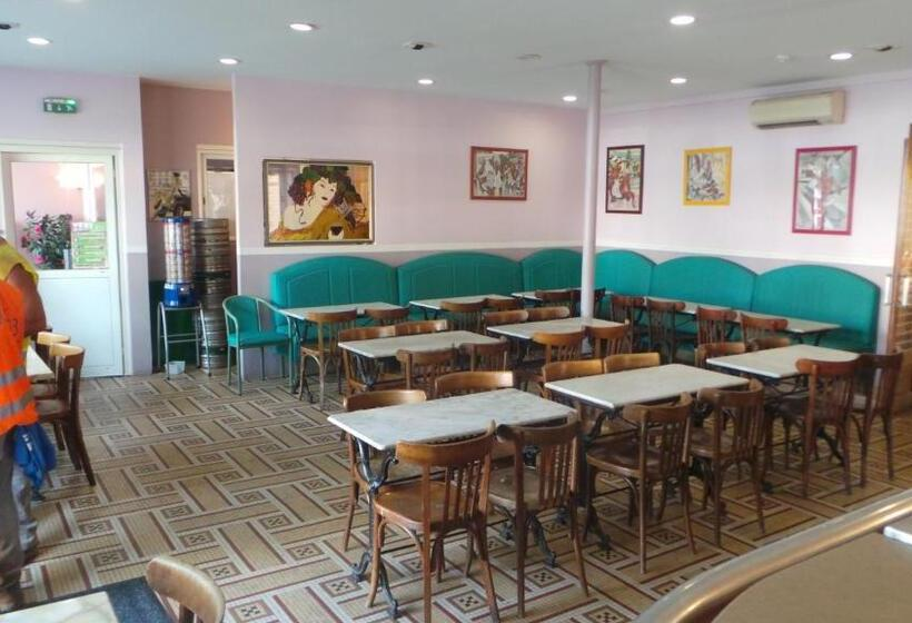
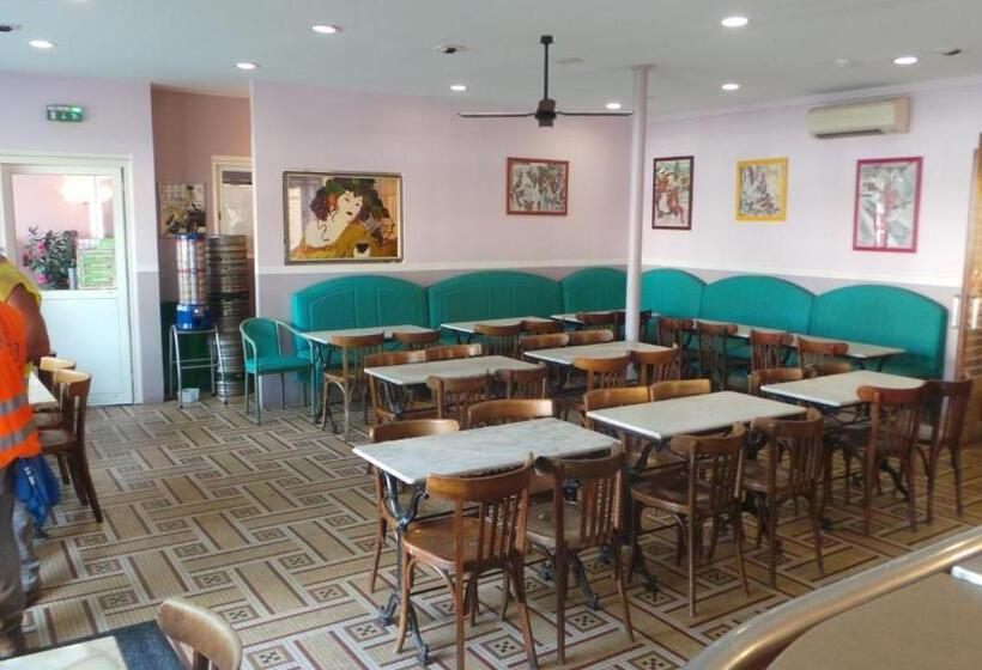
+ ceiling fan (545, 79)
